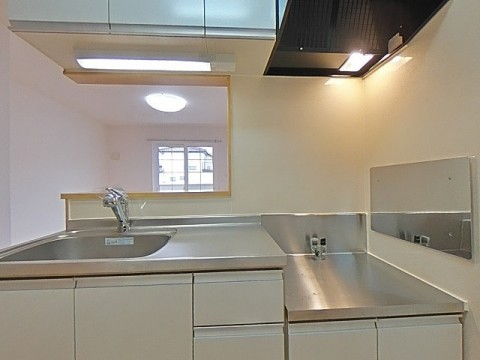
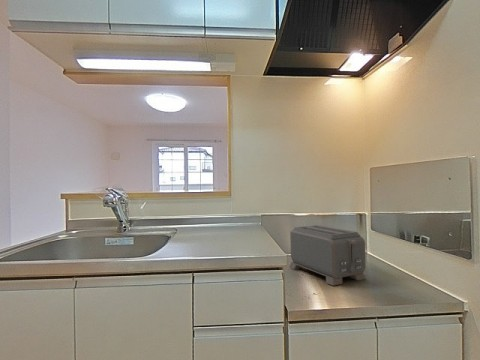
+ toaster (327, 251)
